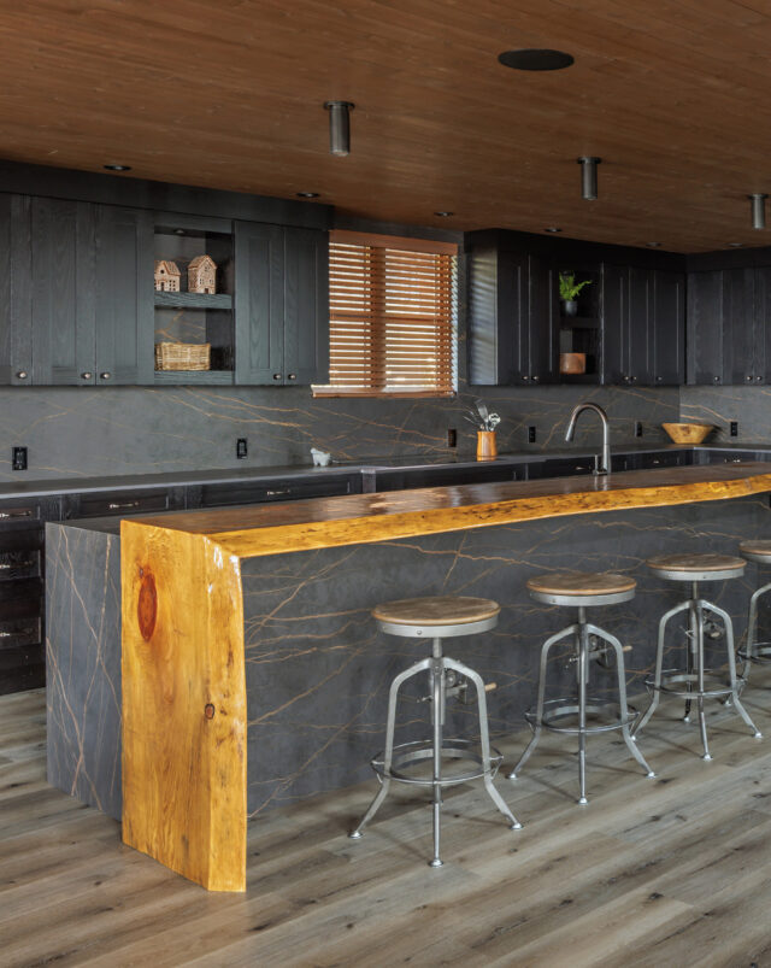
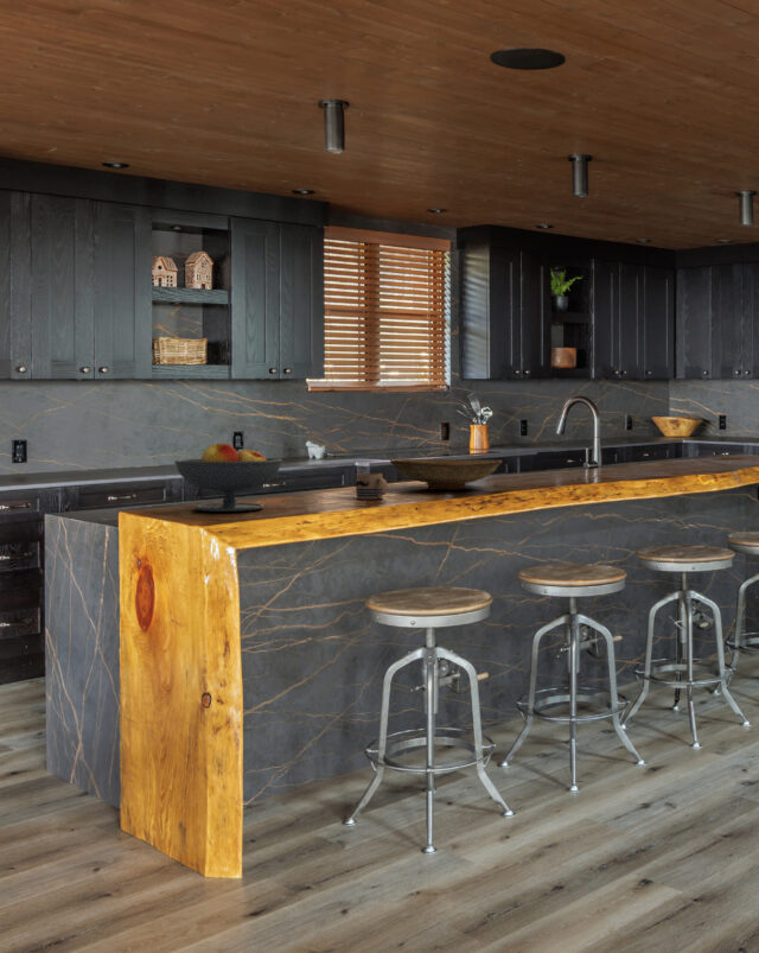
+ fruit bowl (229, 475)
+ decorative bowl (446, 474)
+ mug (372, 485)
